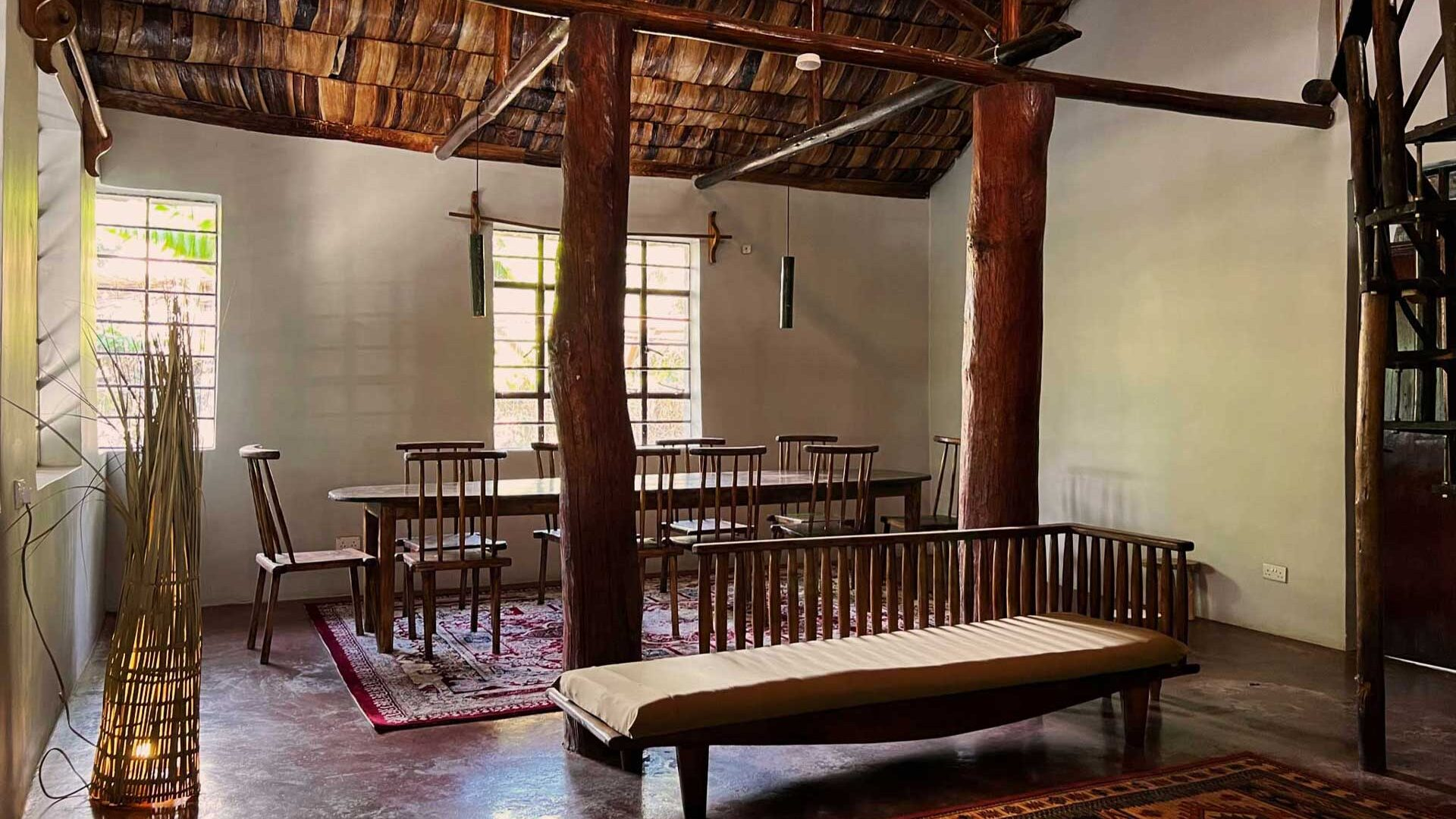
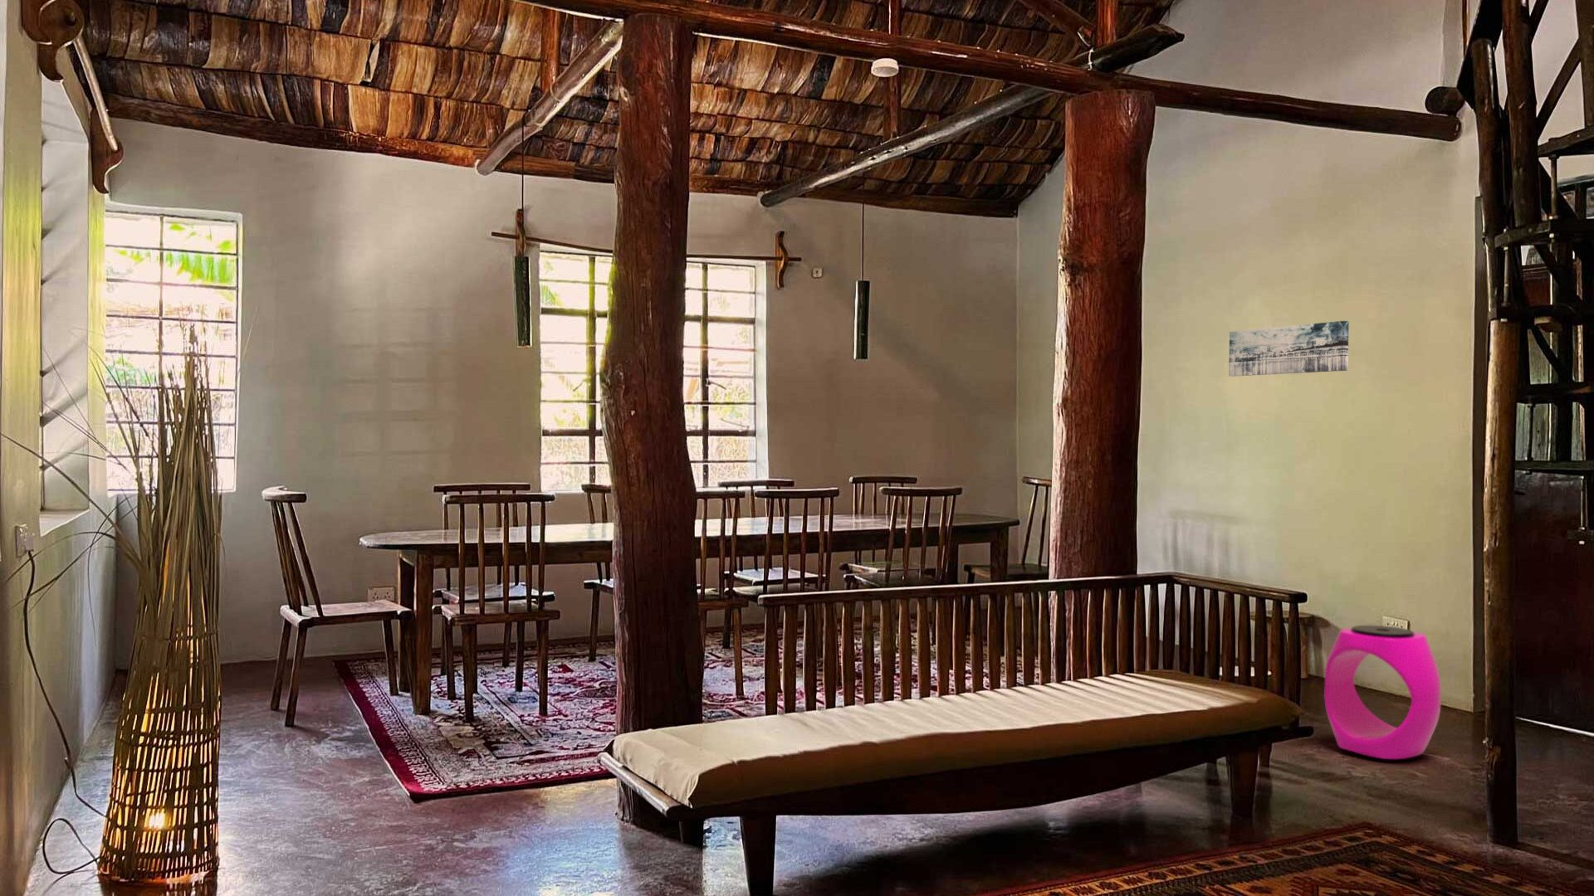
+ wall art (1285, 349)
+ stool (1362, 702)
